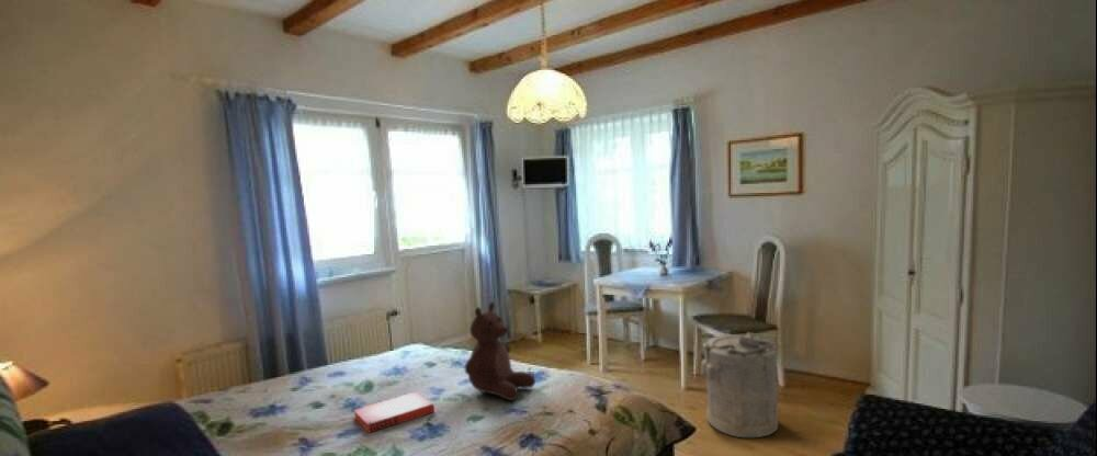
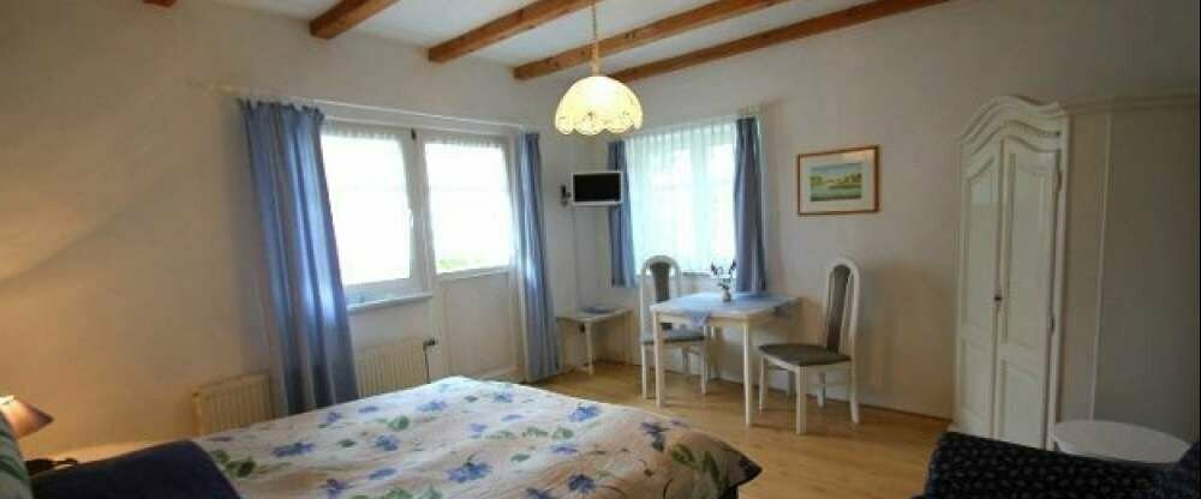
- teddy bear (498, 347)
- laundry hamper (737, 379)
- hardback book (394, 411)
